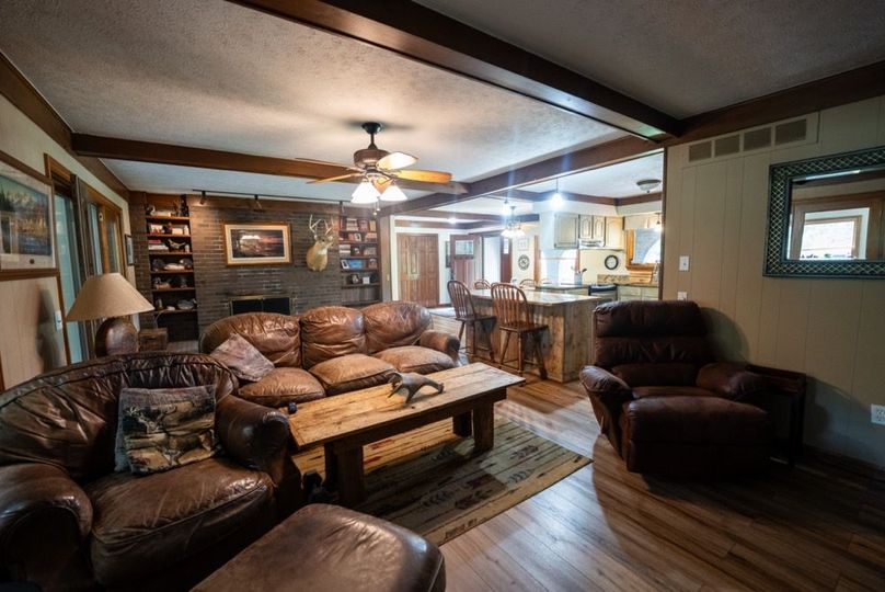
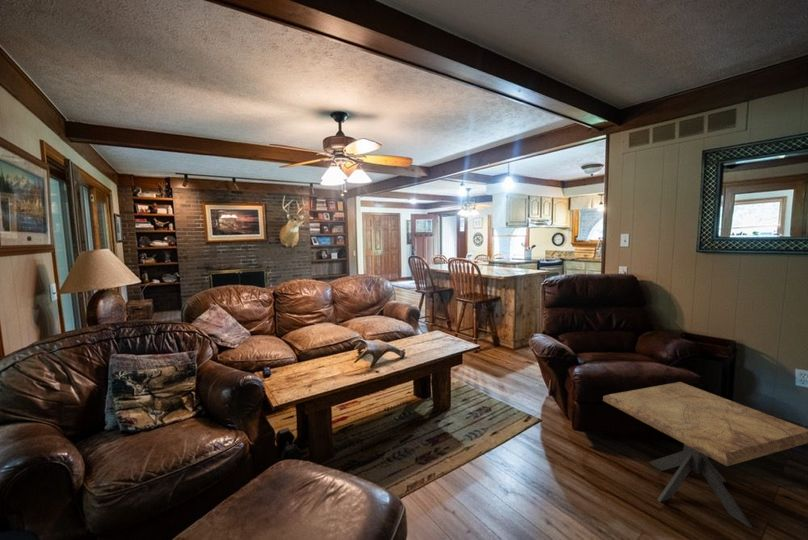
+ side table (695, 451)
